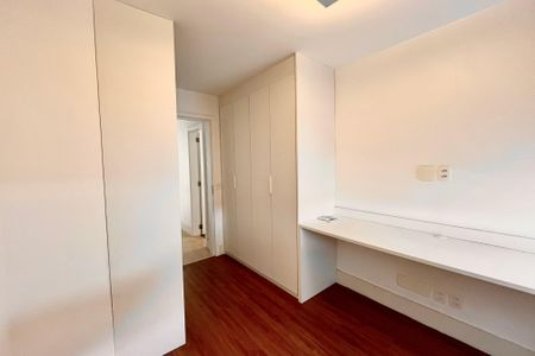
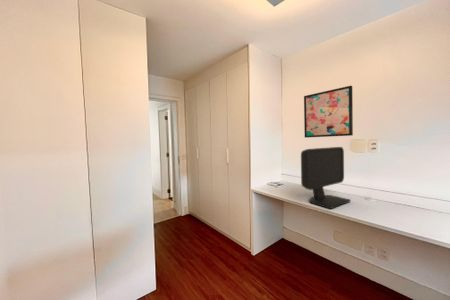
+ monitor (325, 174)
+ wall art (326, 114)
